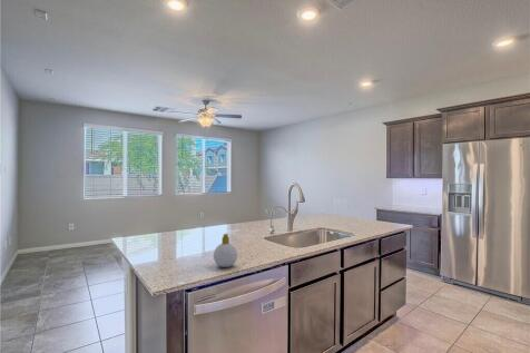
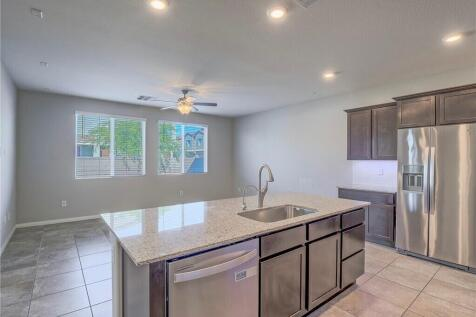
- soap bottle (225, 249)
